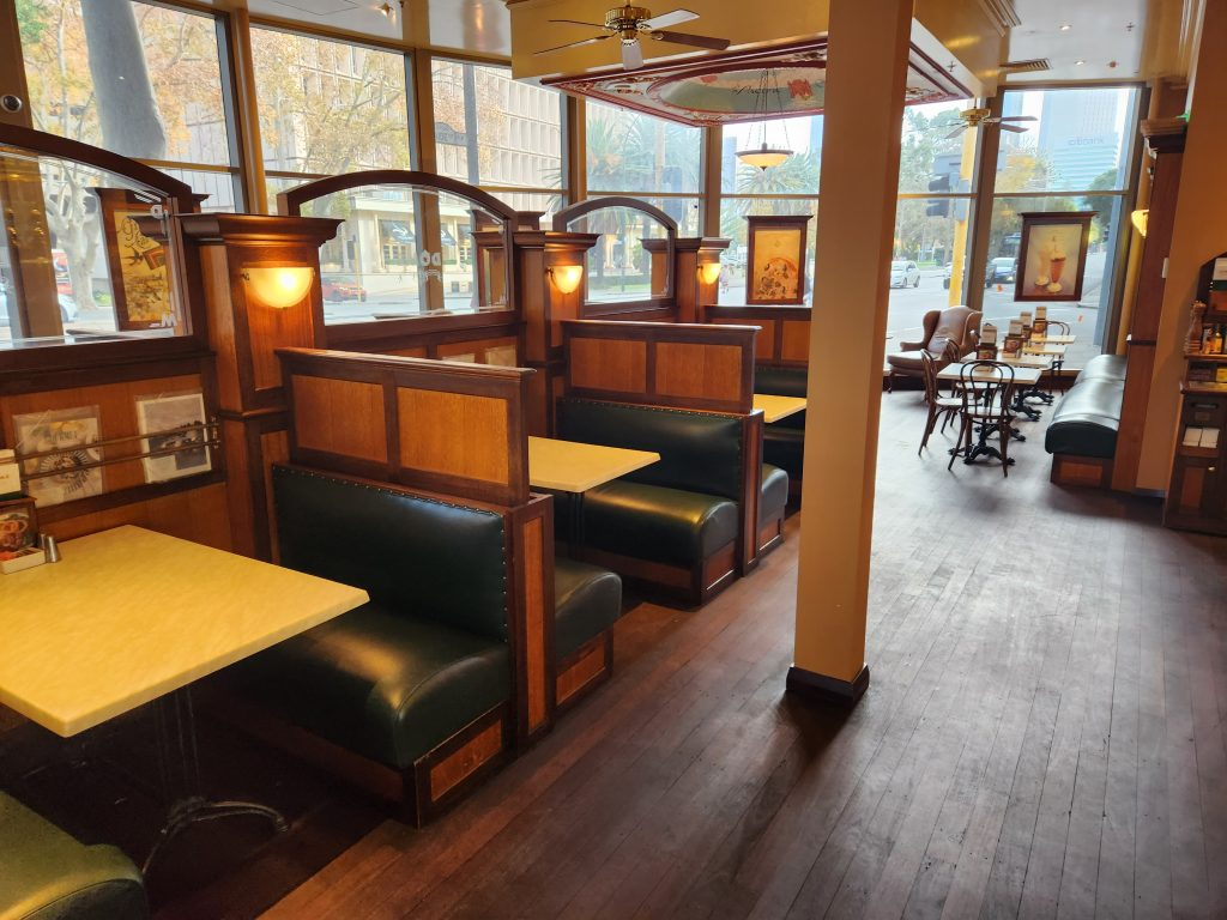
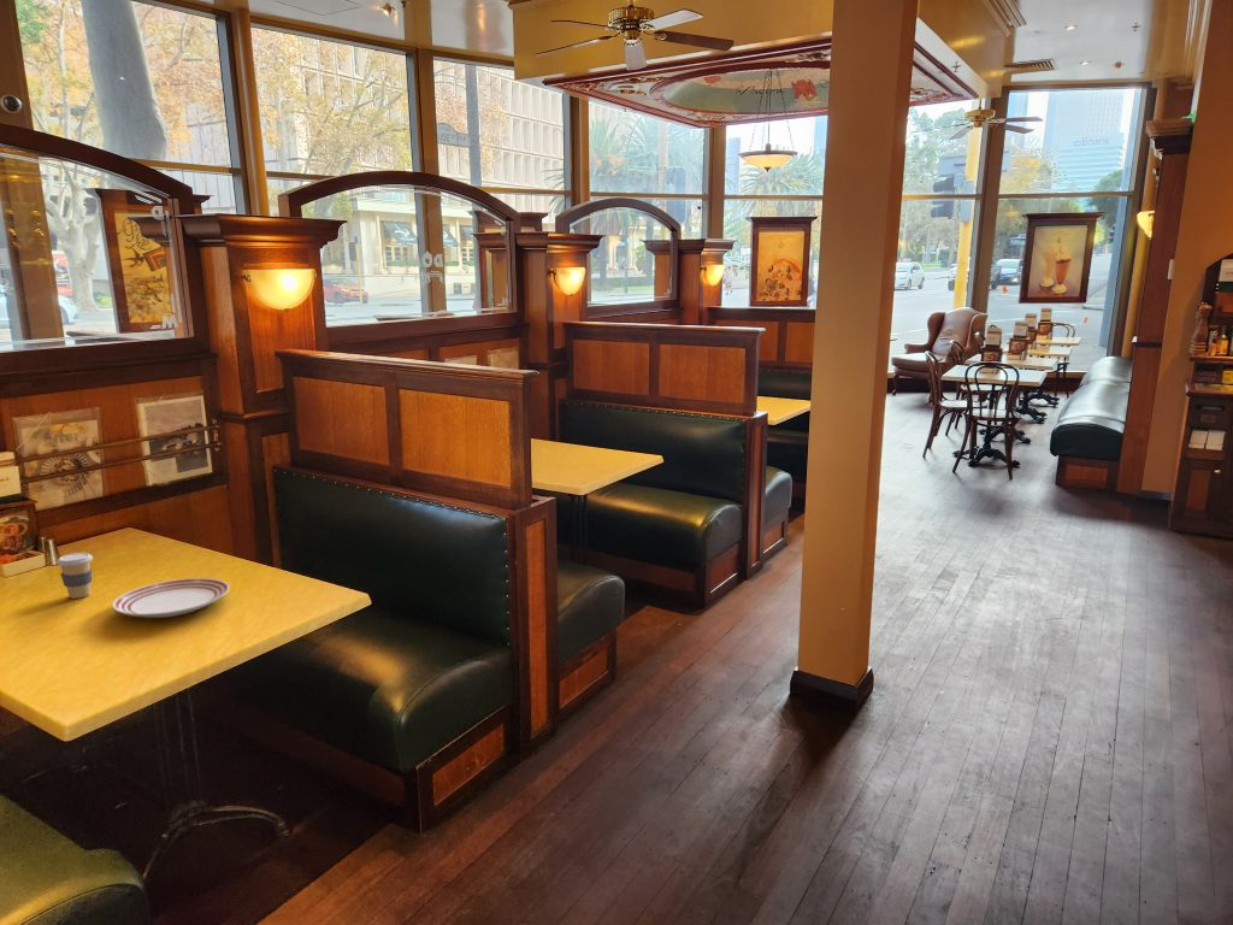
+ dinner plate (172, 599)
+ coffee cup (77, 576)
